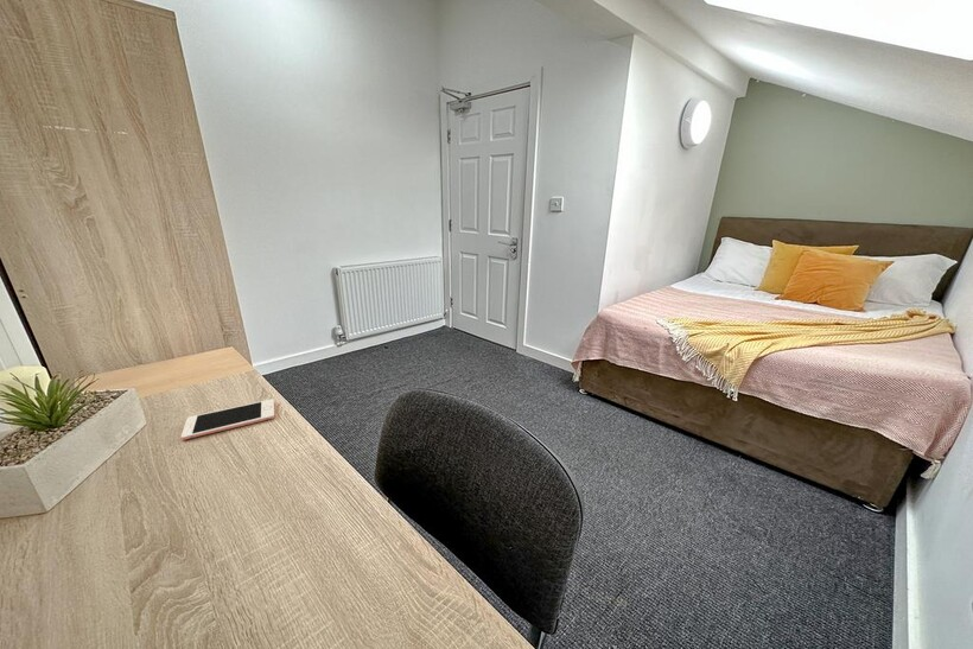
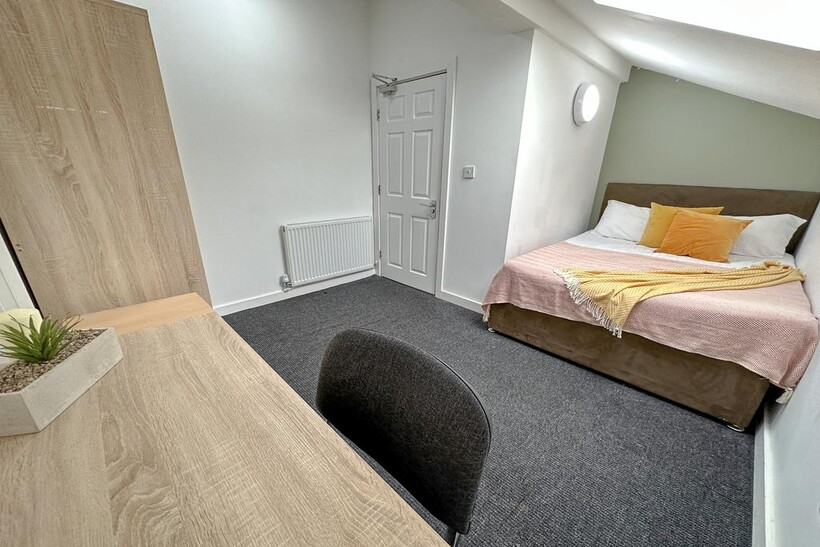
- cell phone (231, 418)
